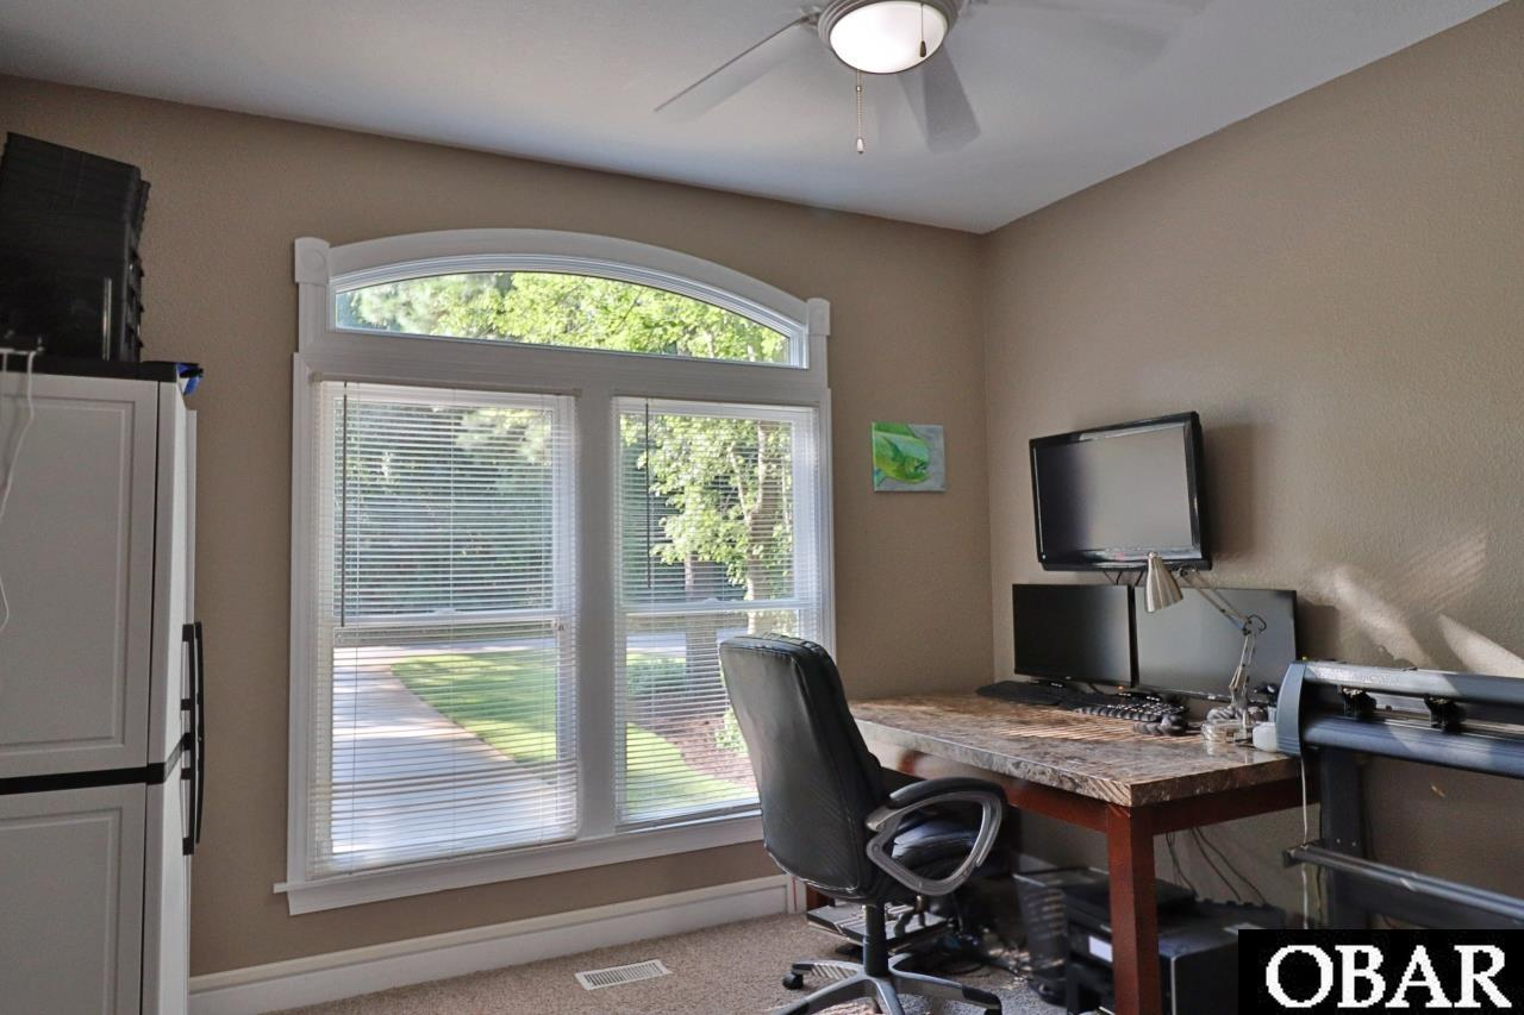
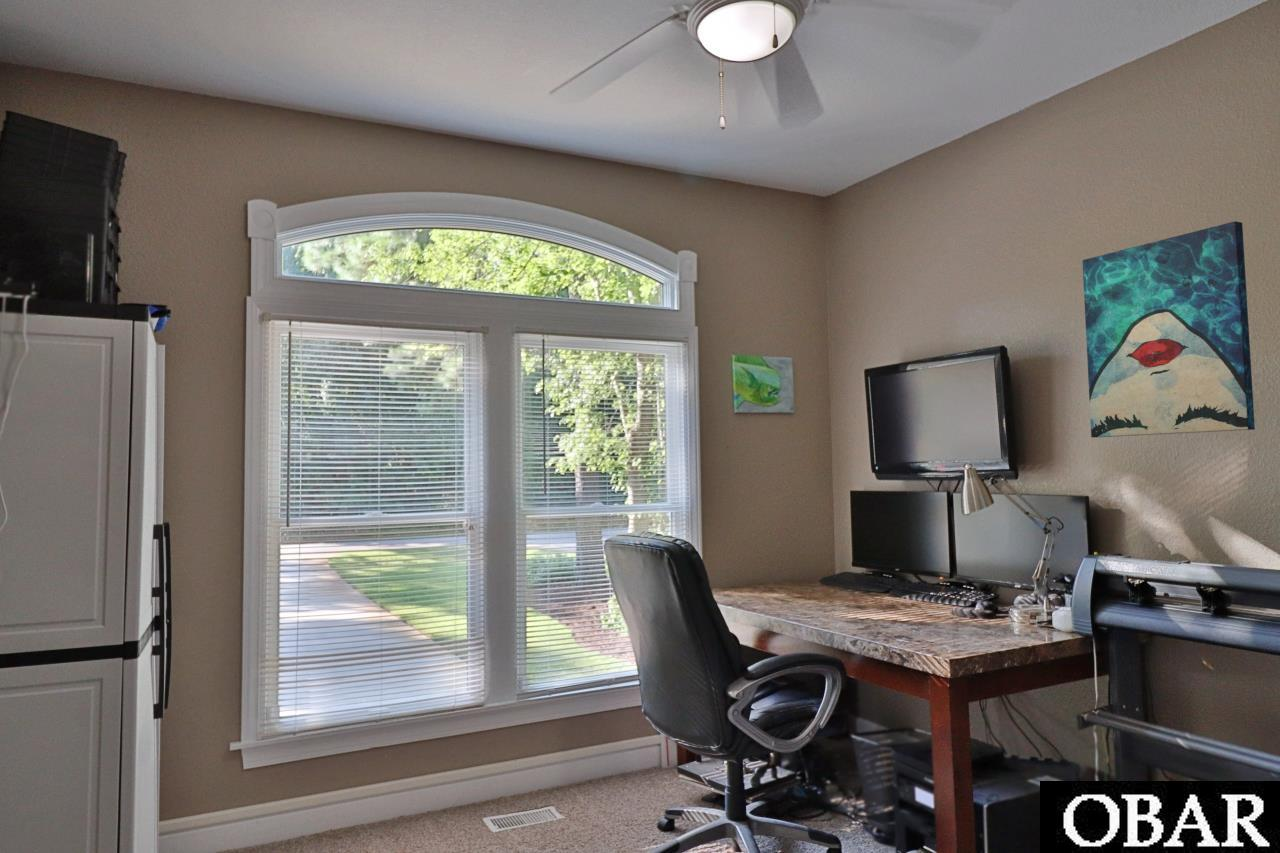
+ wall art (1161, 337)
